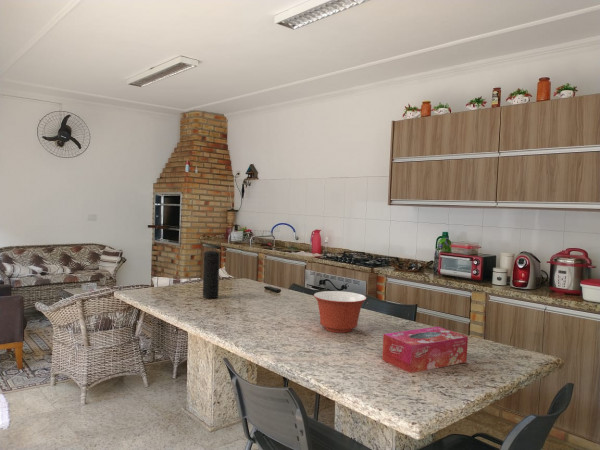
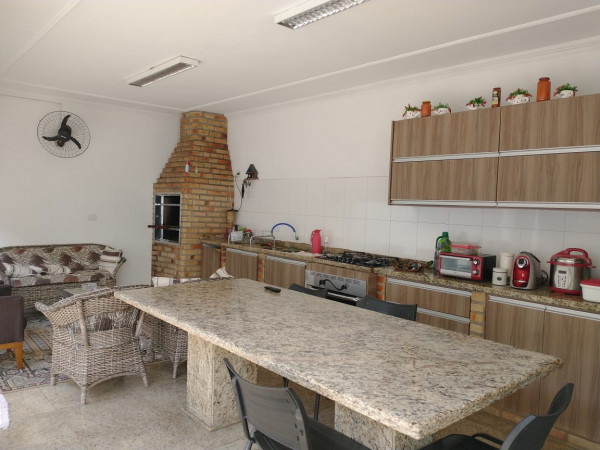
- tissue box (425, 348)
- mixing bowl (339, 312)
- speaker (211, 274)
